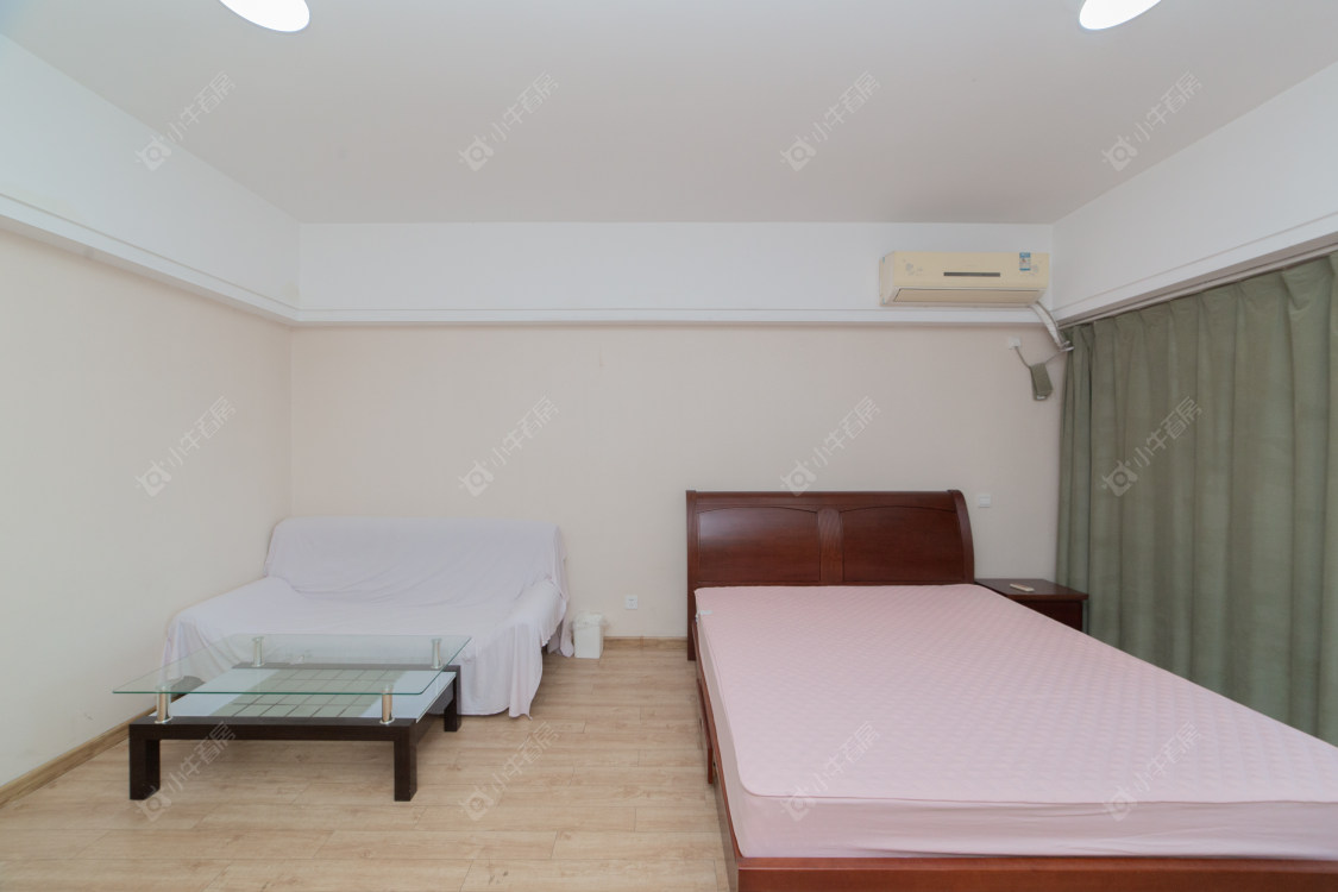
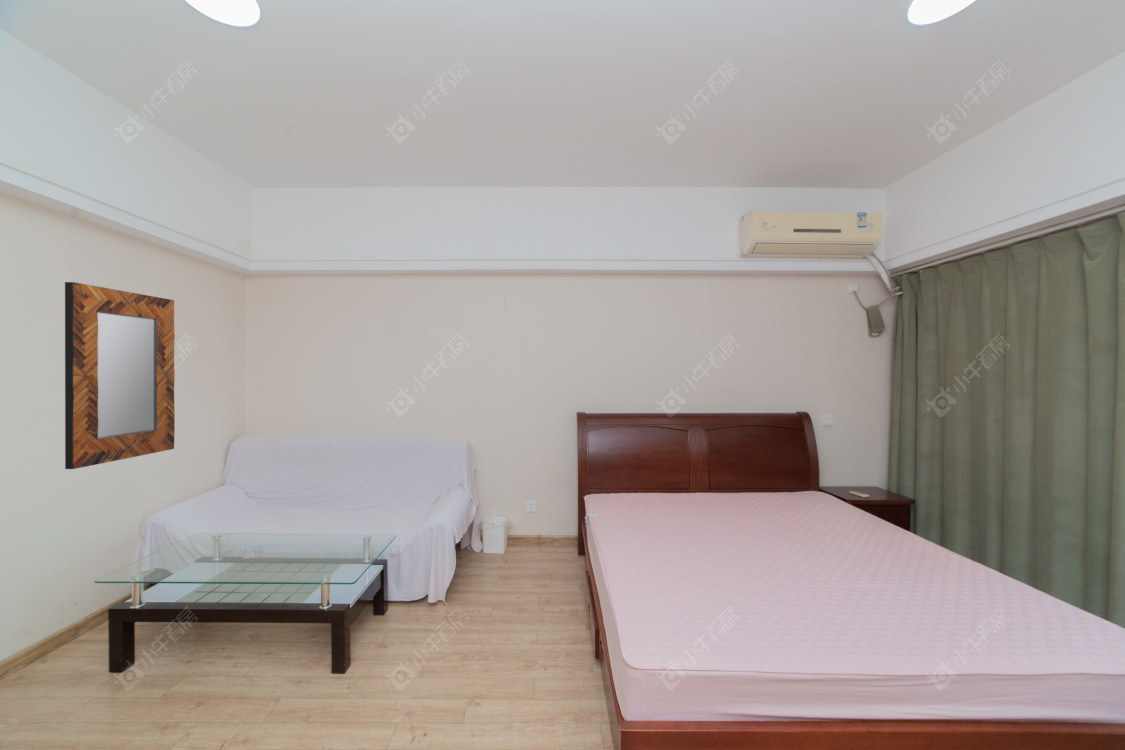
+ home mirror (126, 375)
